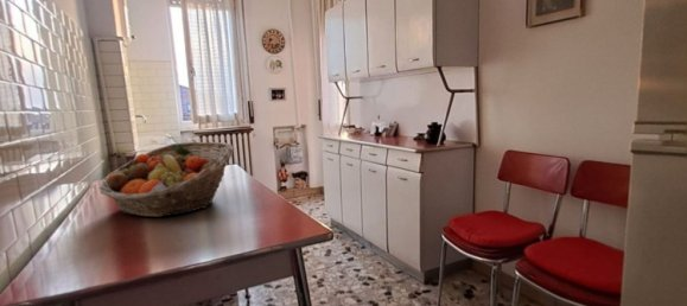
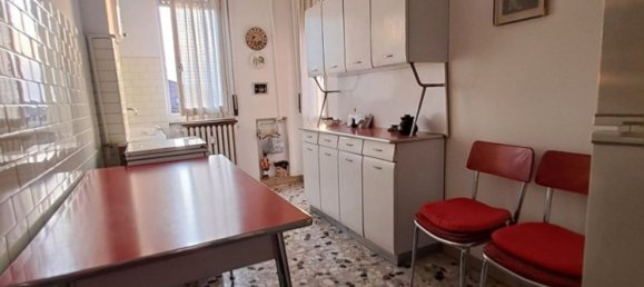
- fruit basket (170, 176)
